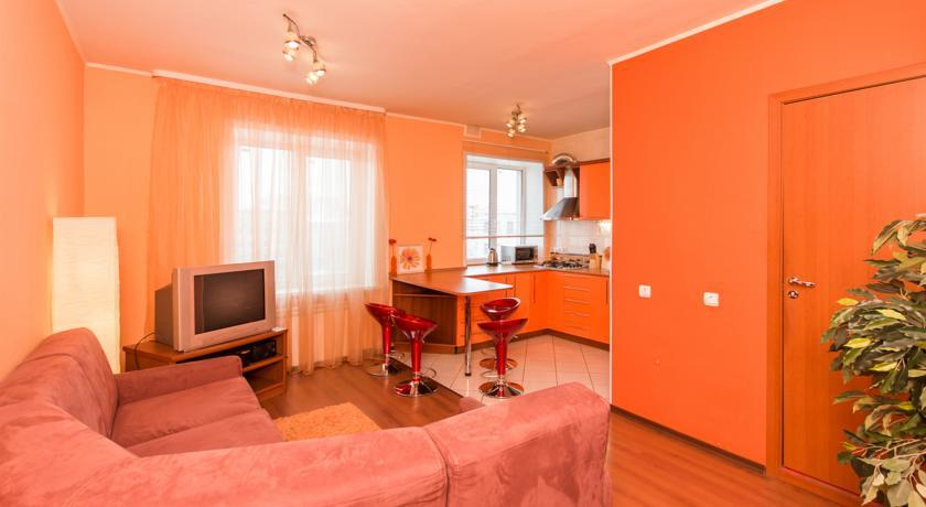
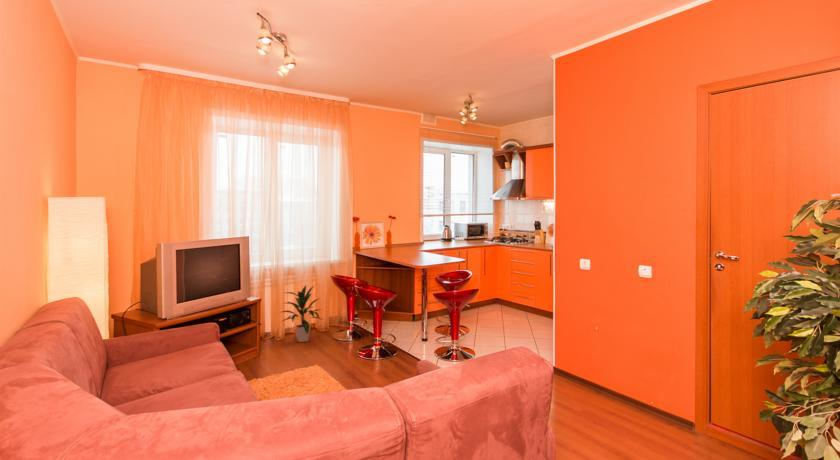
+ indoor plant (302, 313)
